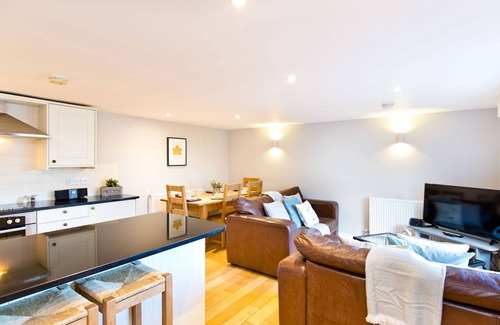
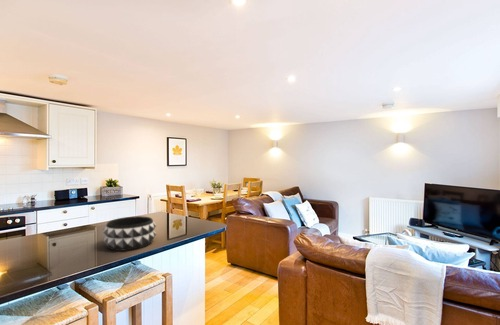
+ decorative bowl (130, 232)
